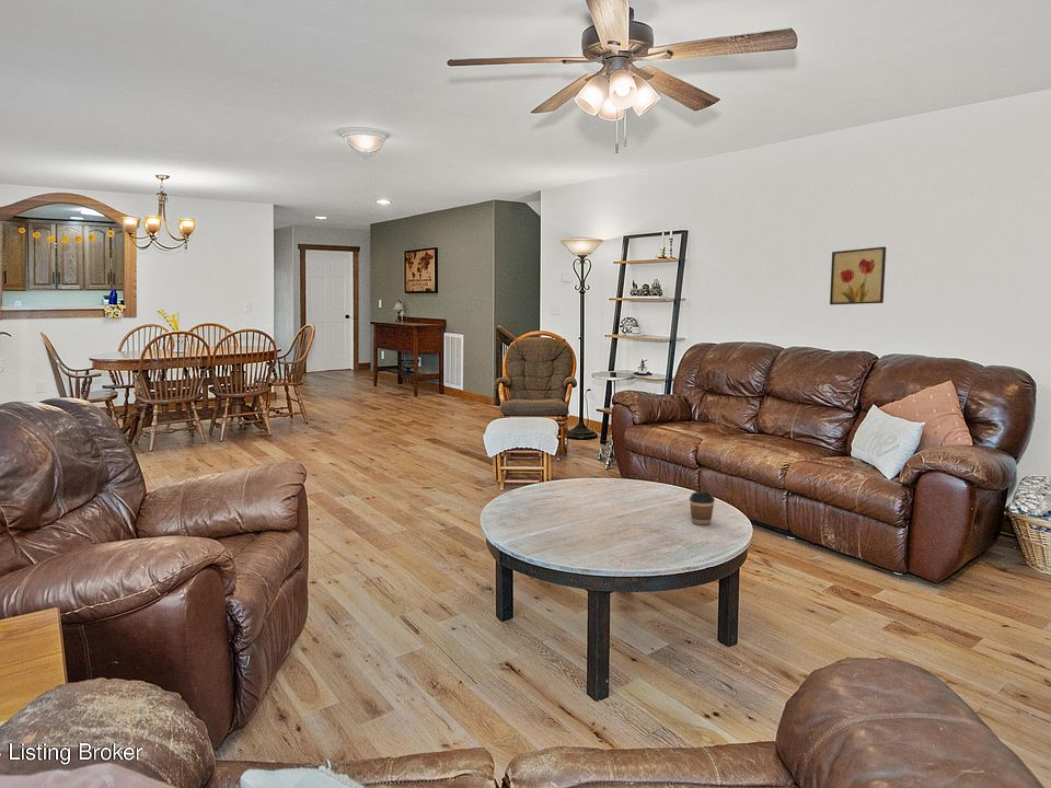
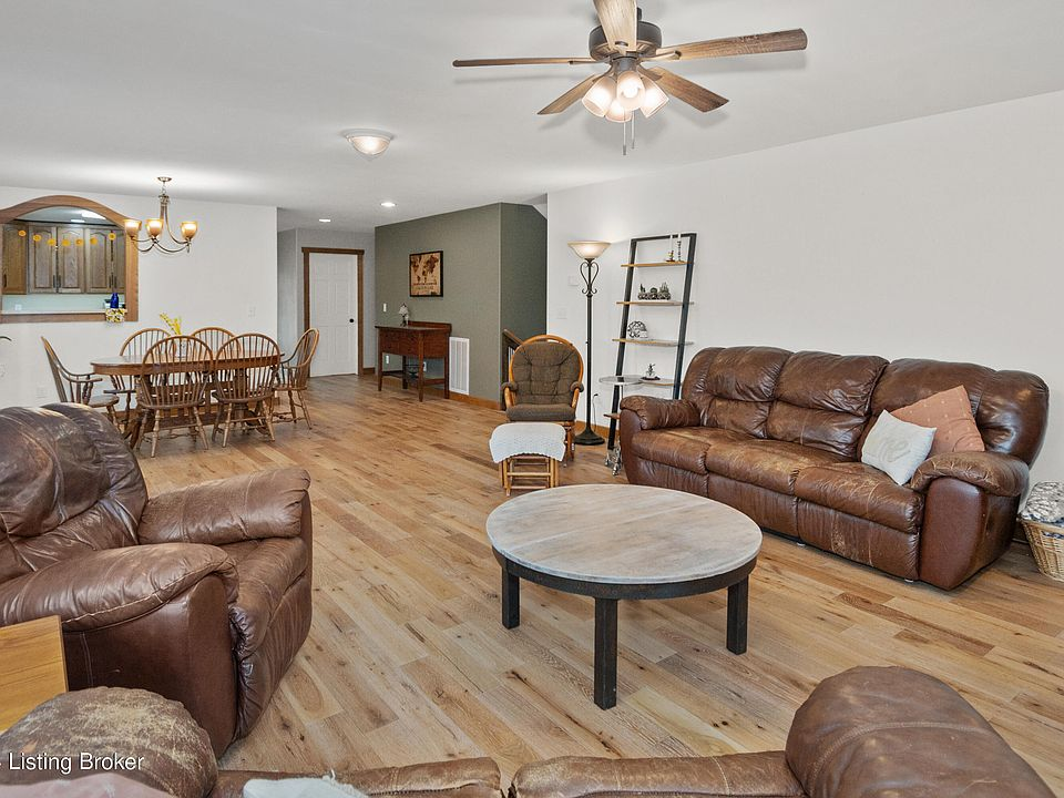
- coffee cup (701, 506)
- wall art (857, 276)
